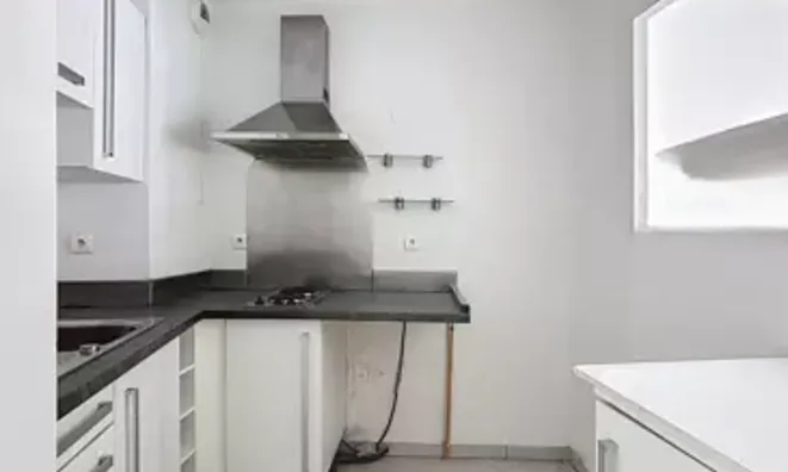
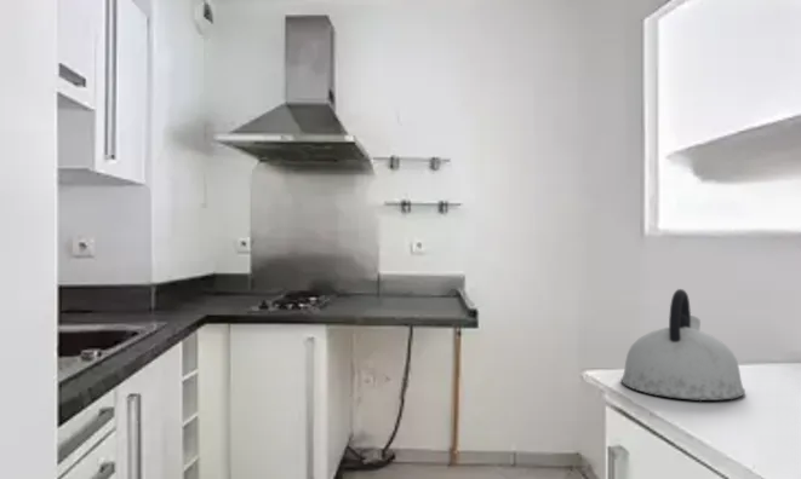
+ kettle (681, 336)
